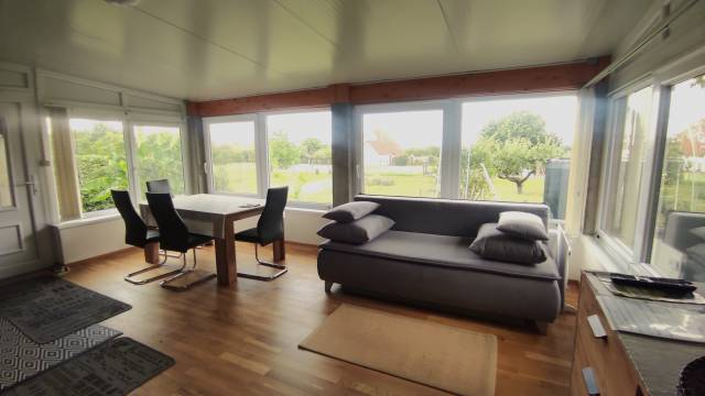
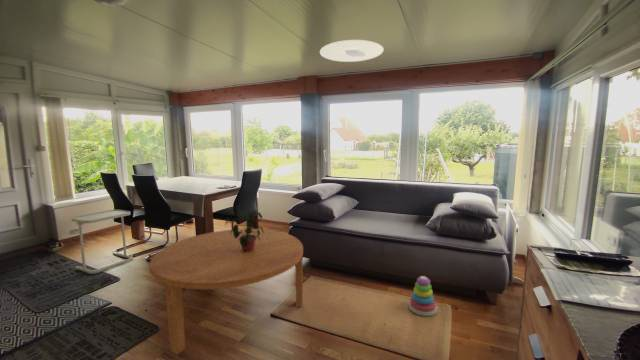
+ potted plant (245, 228)
+ side table (83, 245)
+ coffee table (233, 279)
+ stacking toy (423, 292)
+ ceiling light (351, 48)
